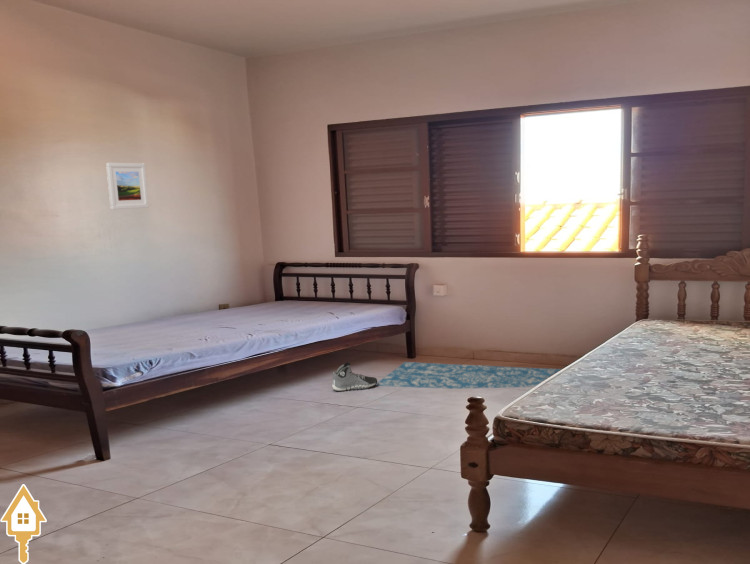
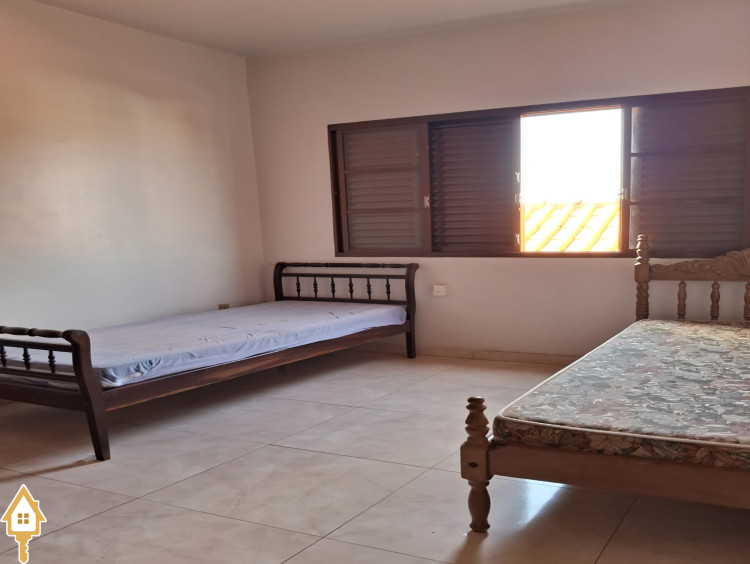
- rug (477, 377)
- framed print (128, 185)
- sneaker (354, 375)
